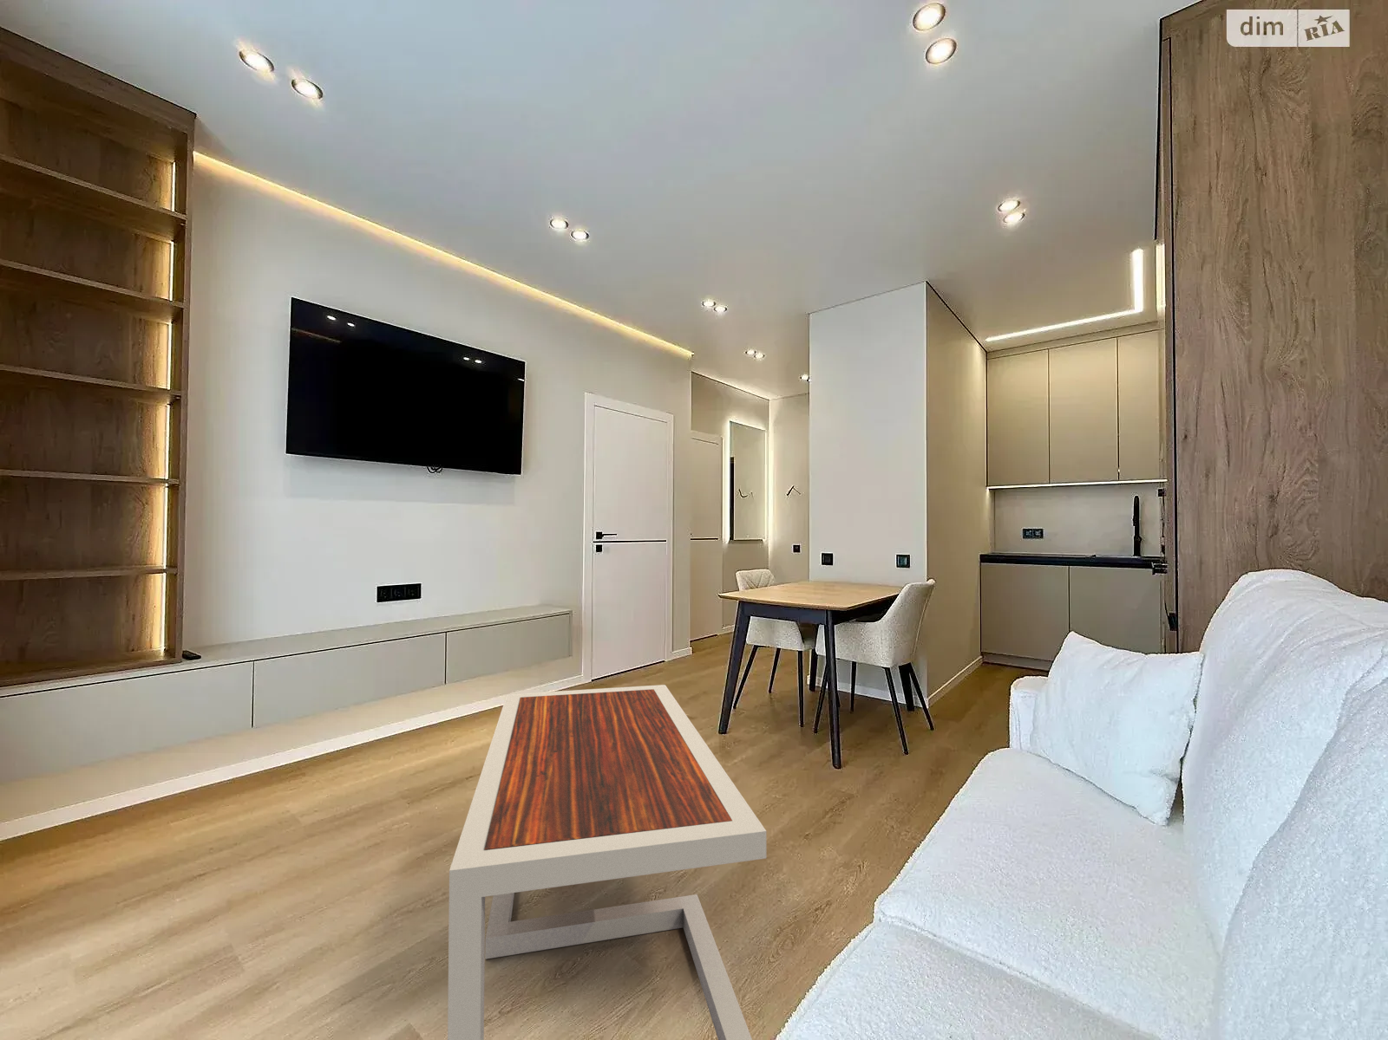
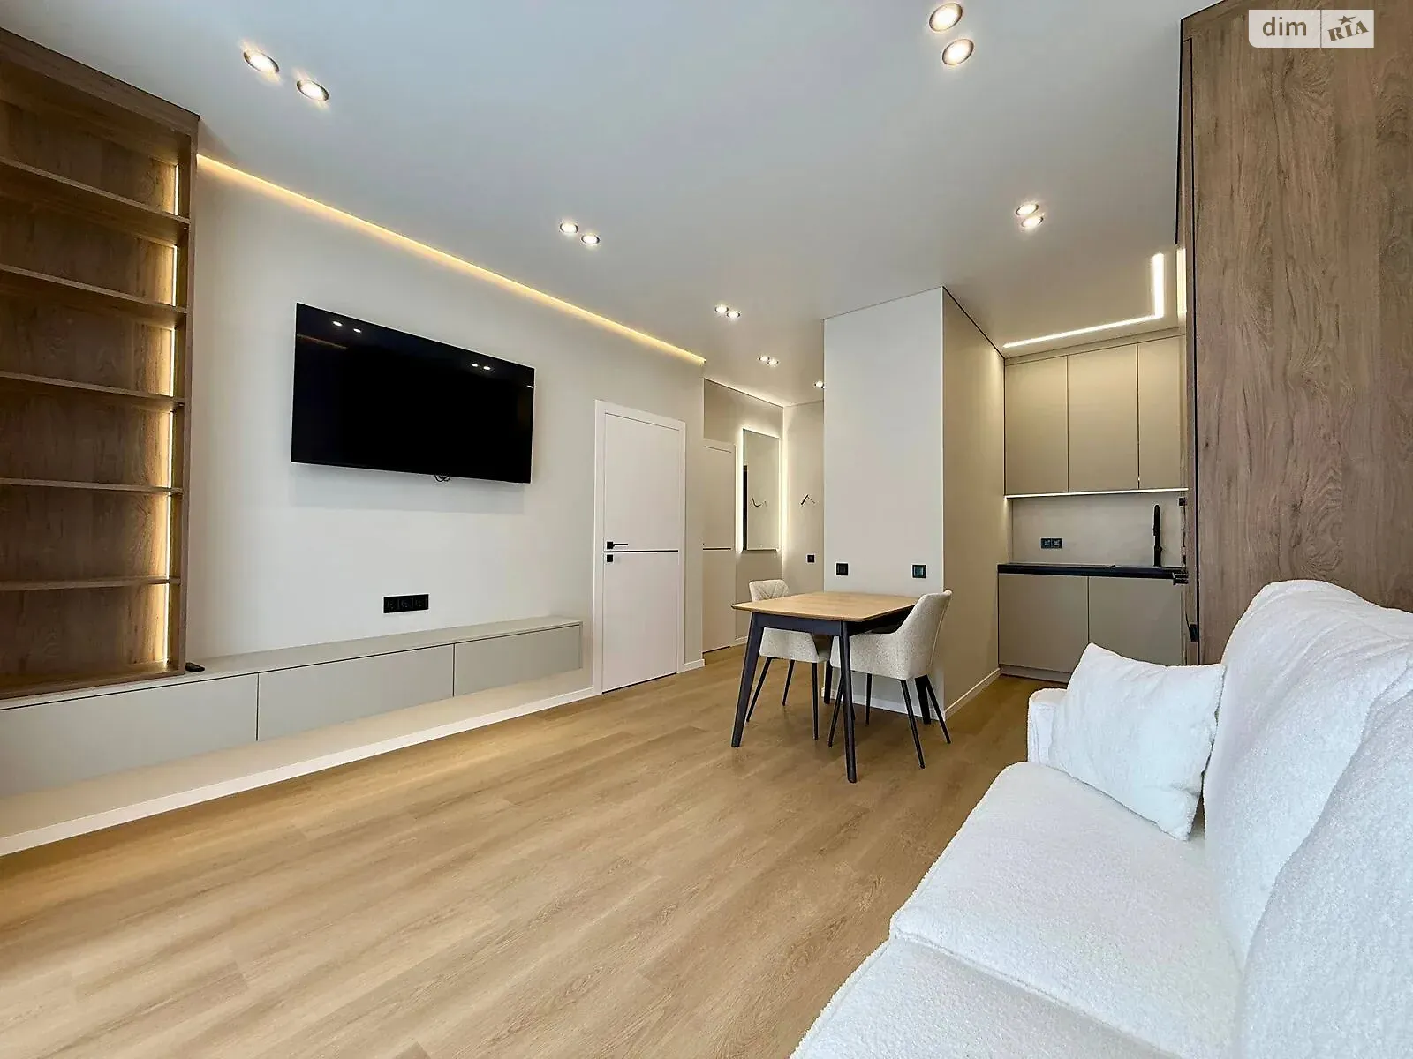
- coffee table (598, 837)
